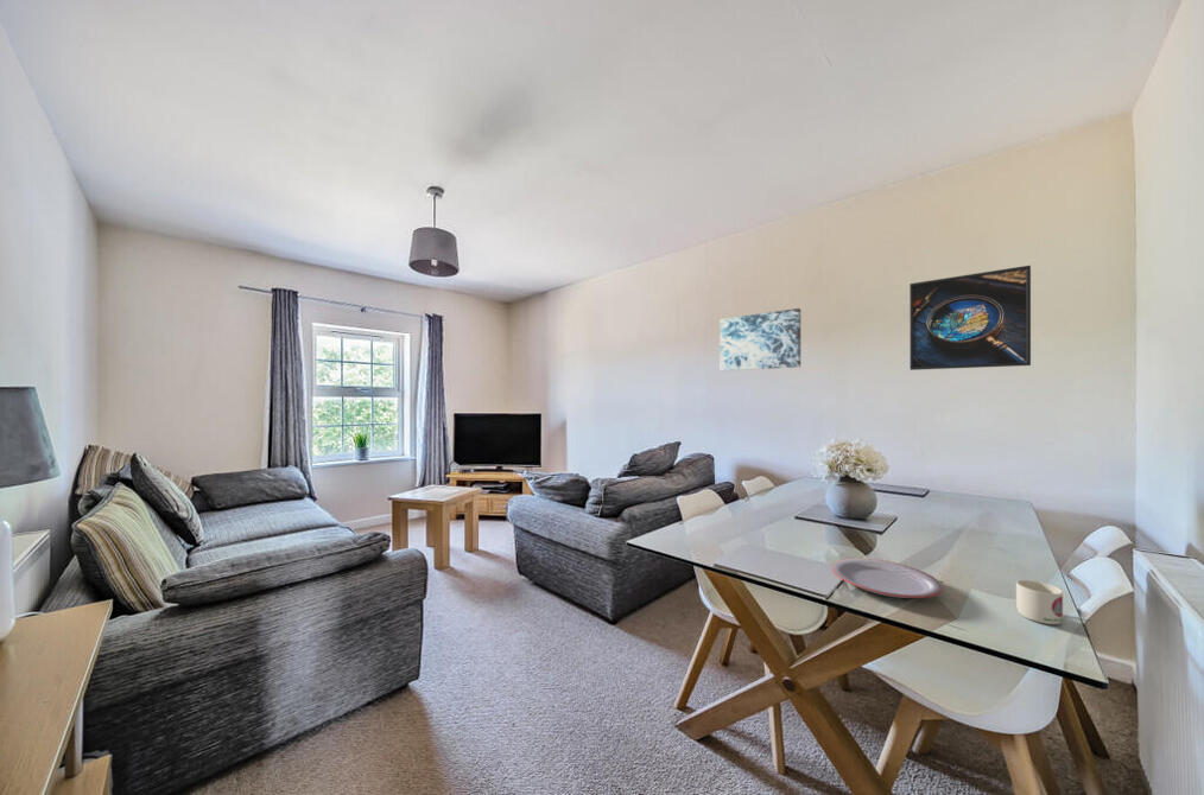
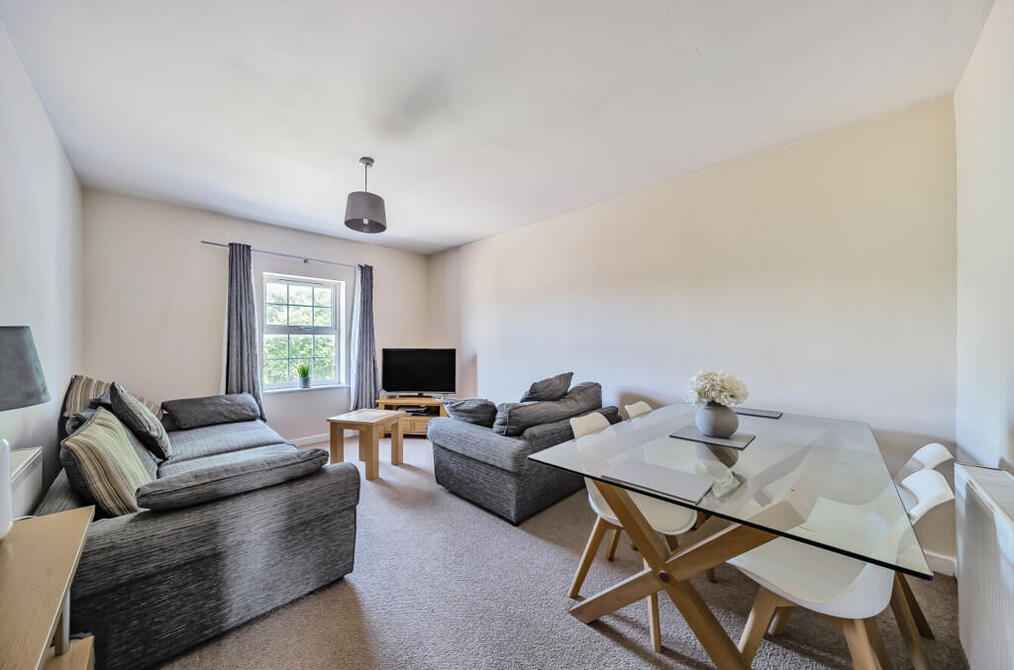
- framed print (965, 322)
- mug (1039, 599)
- wall art (758, 342)
- plate (883, 578)
